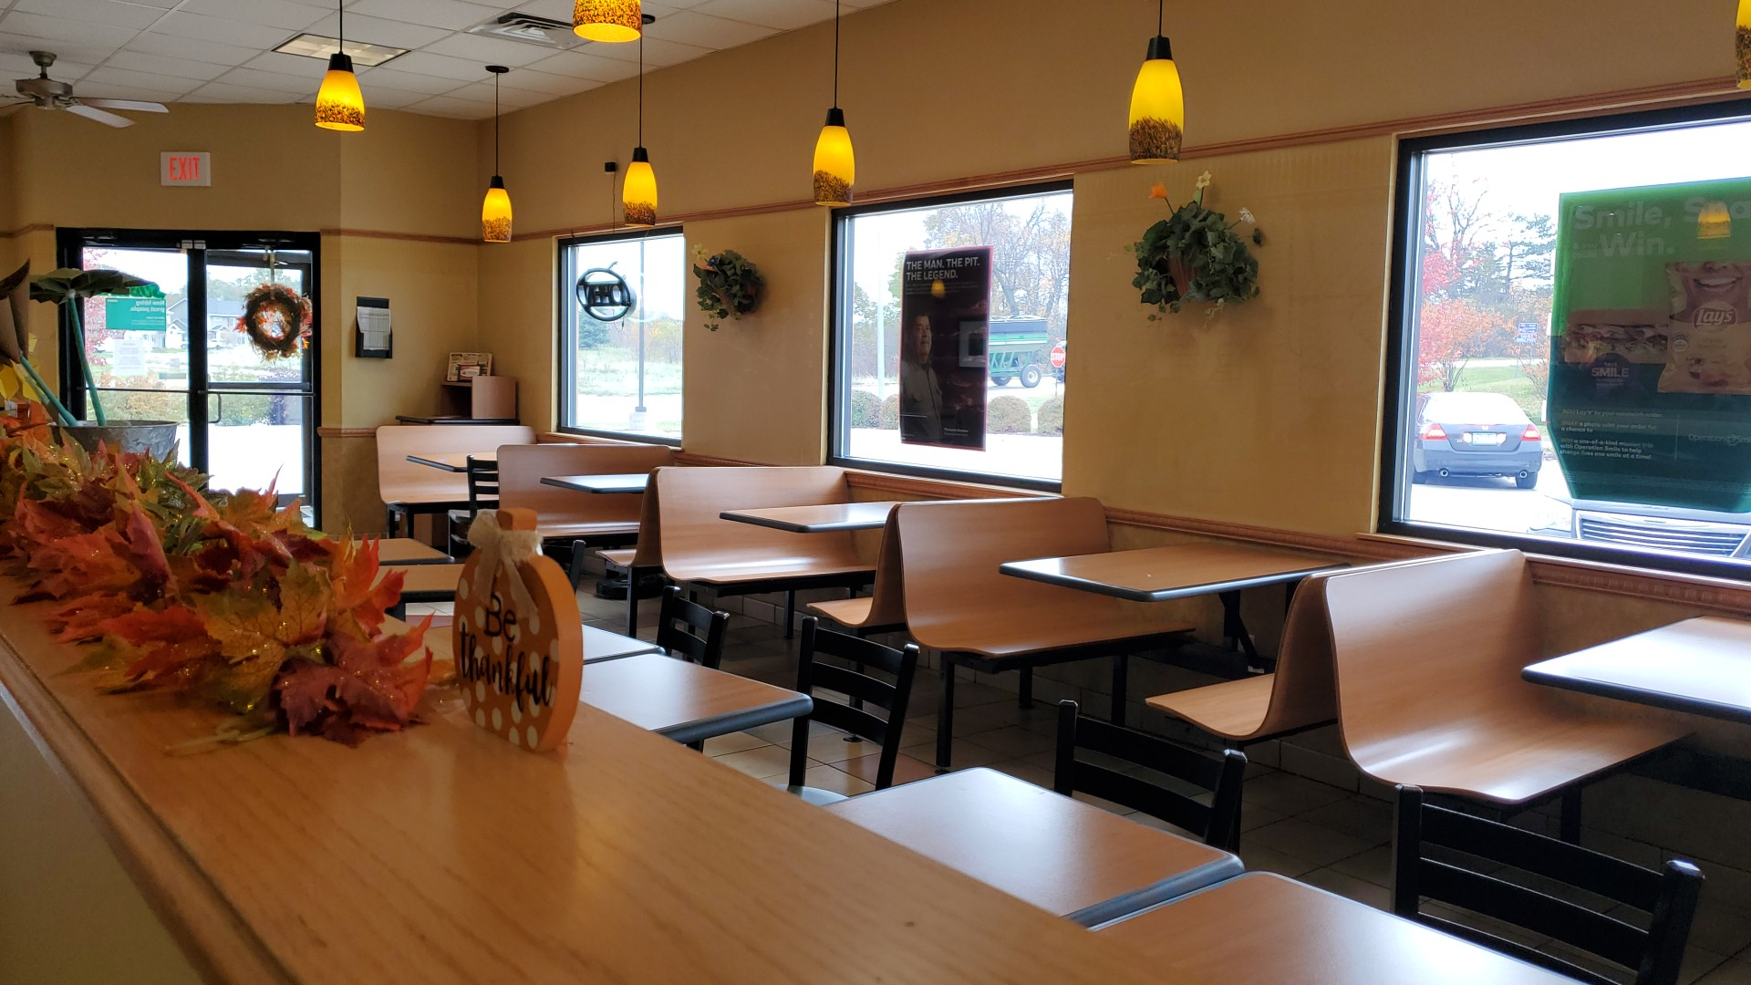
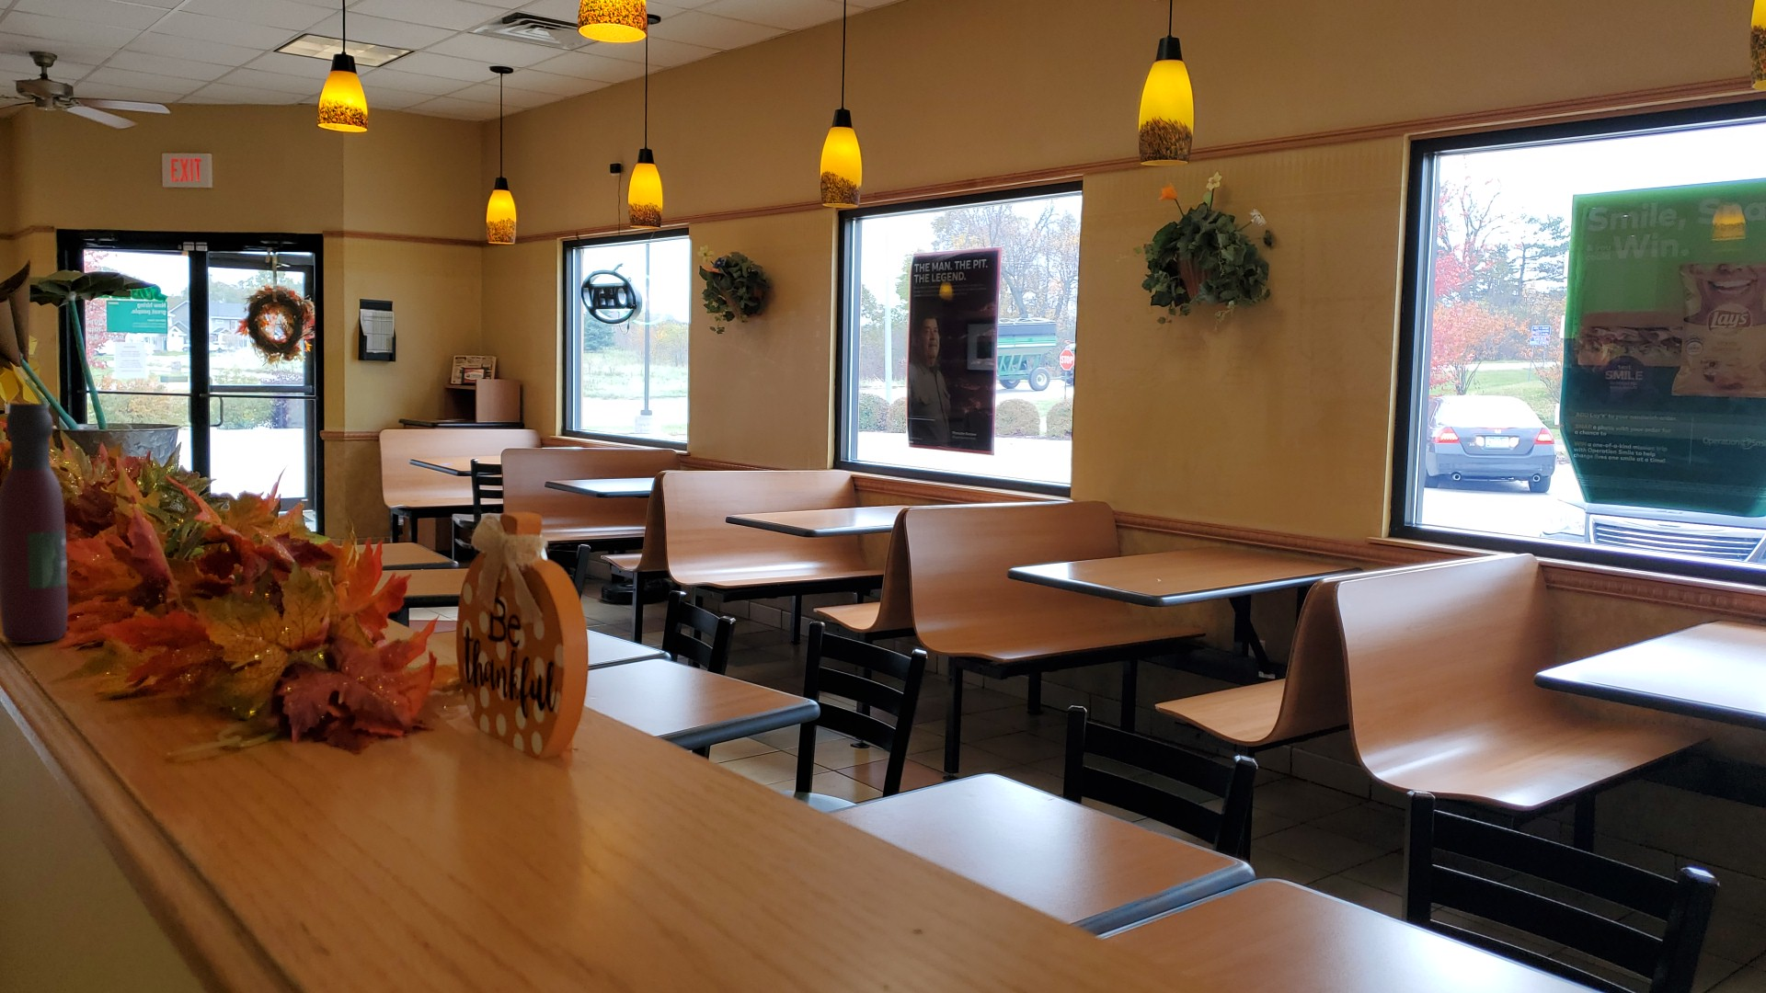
+ wine bottle (33, 523)
